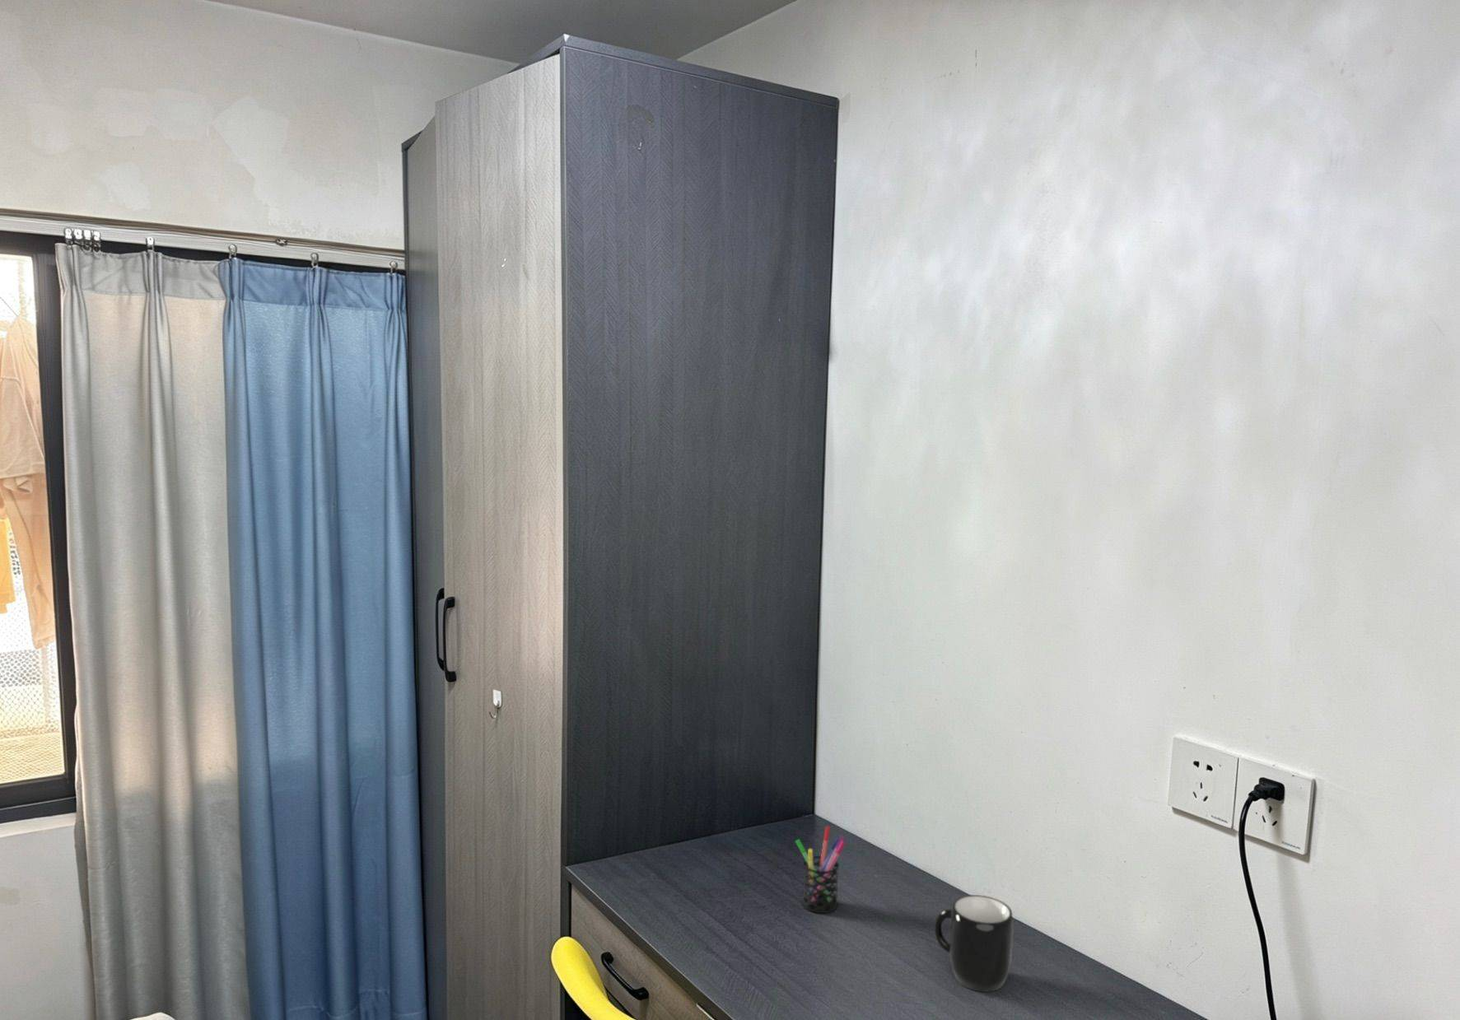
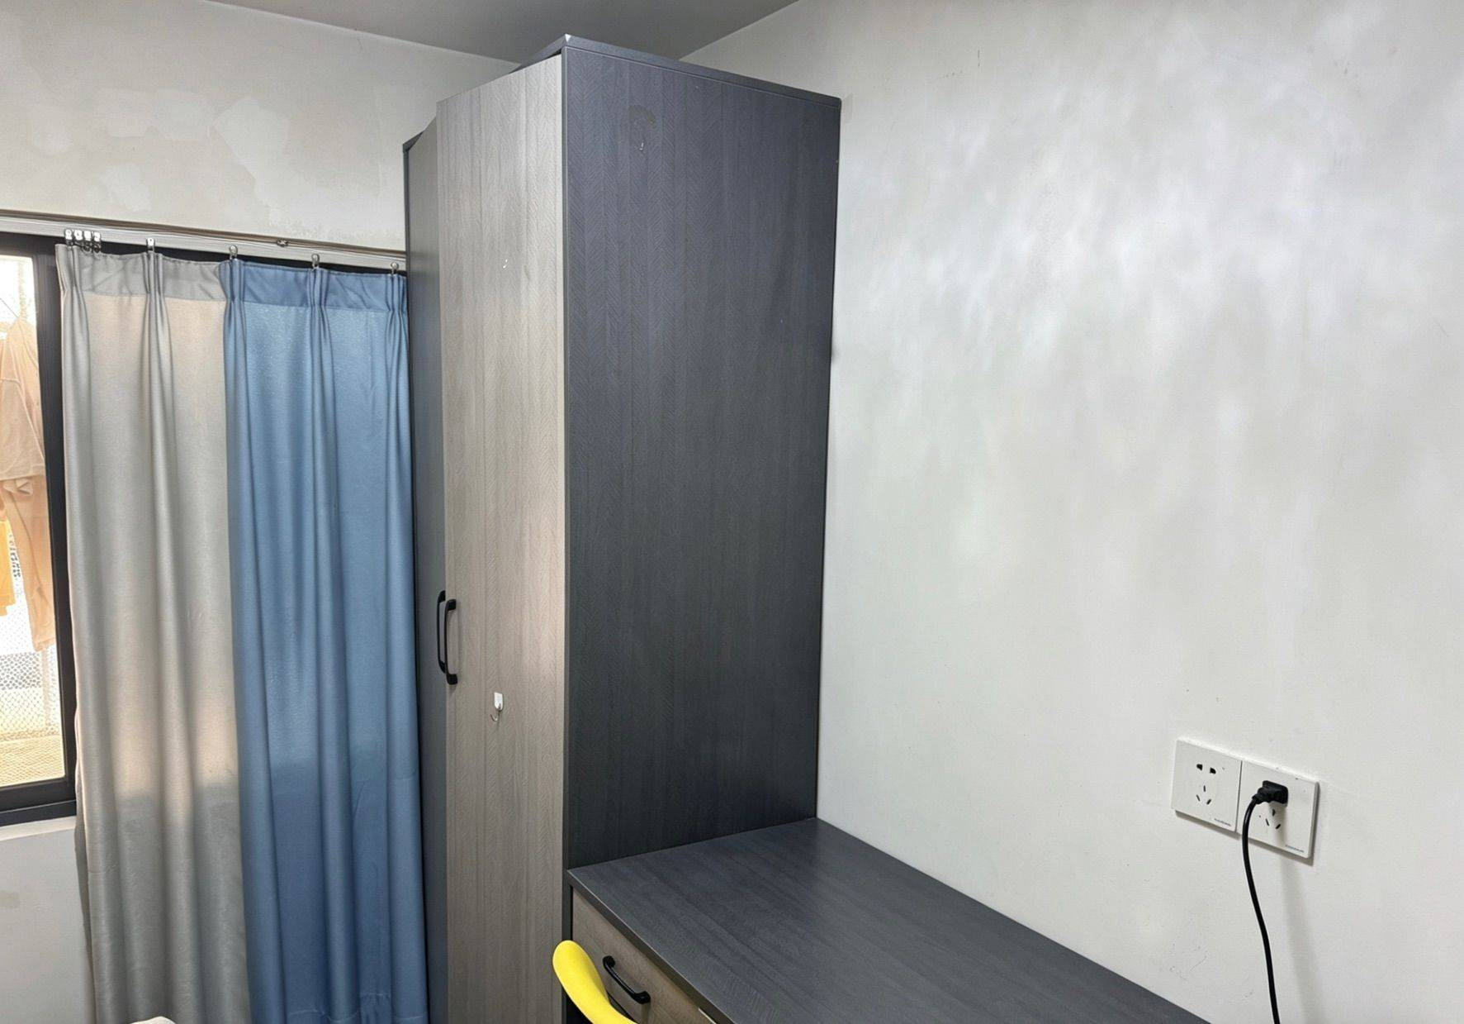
- mug (971, 939)
- pen holder (819, 866)
